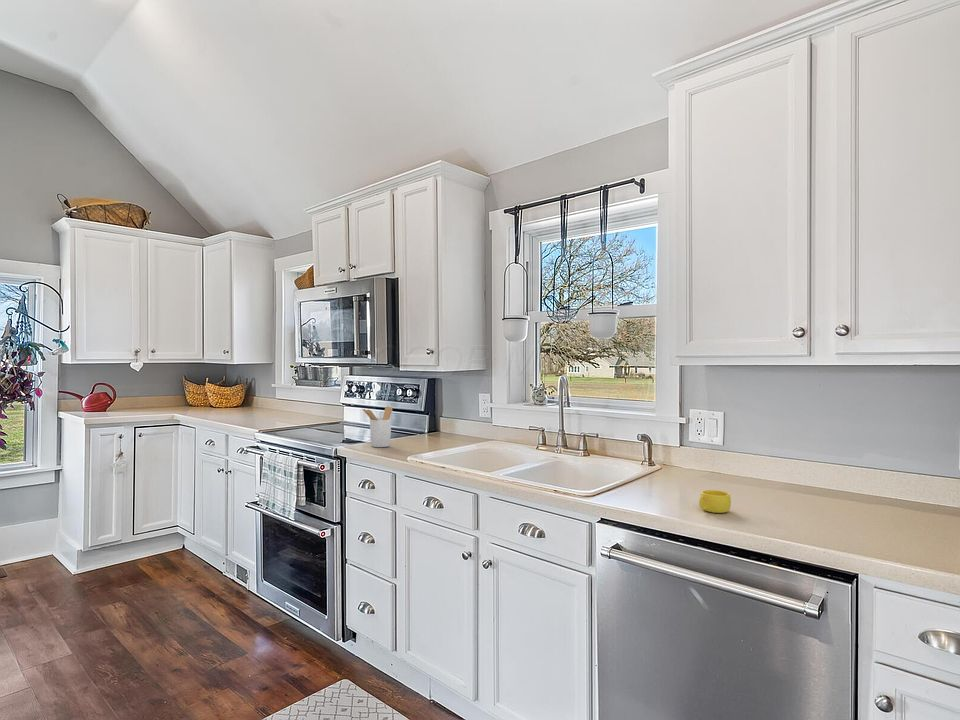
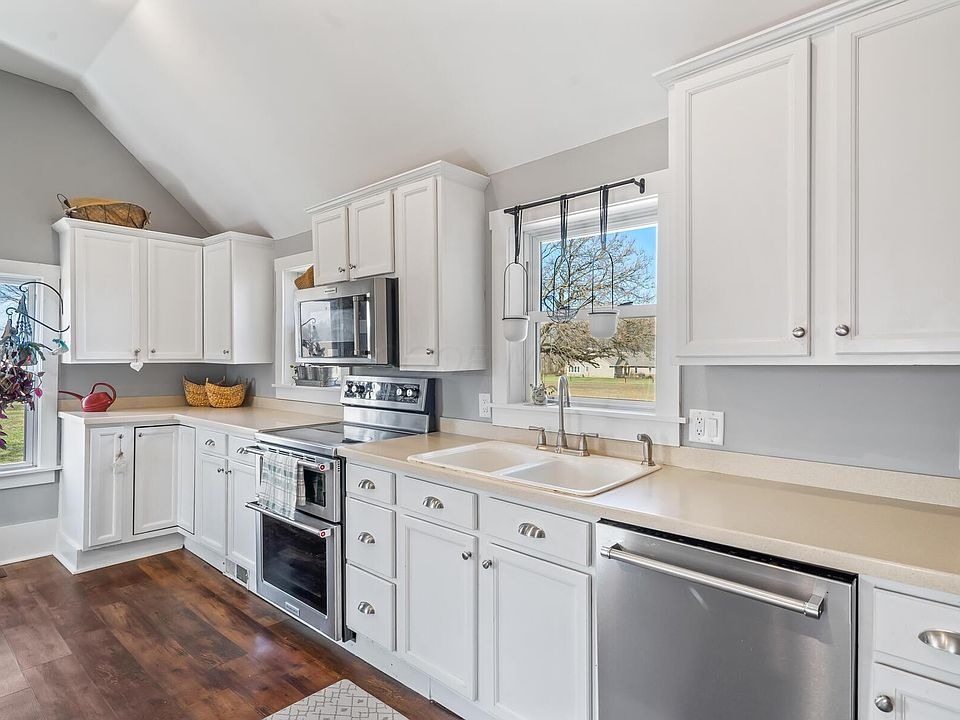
- cup (712, 502)
- utensil holder (376, 426)
